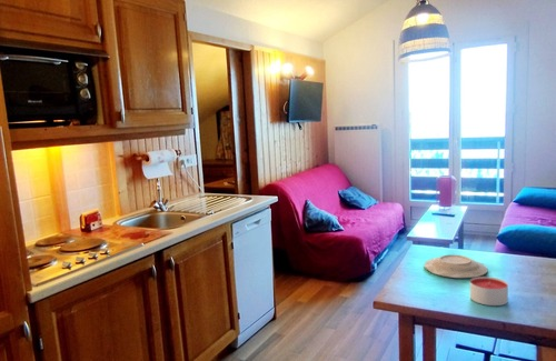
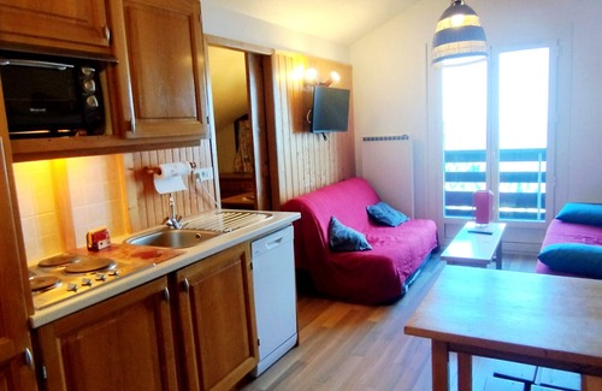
- candle (488, 290)
- plate (455, 263)
